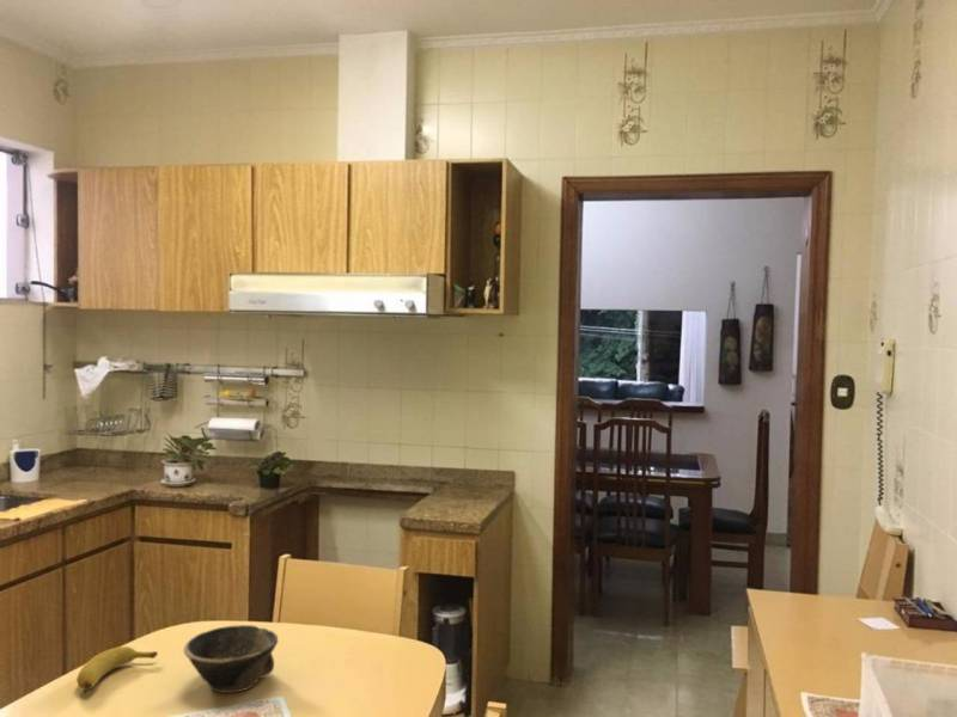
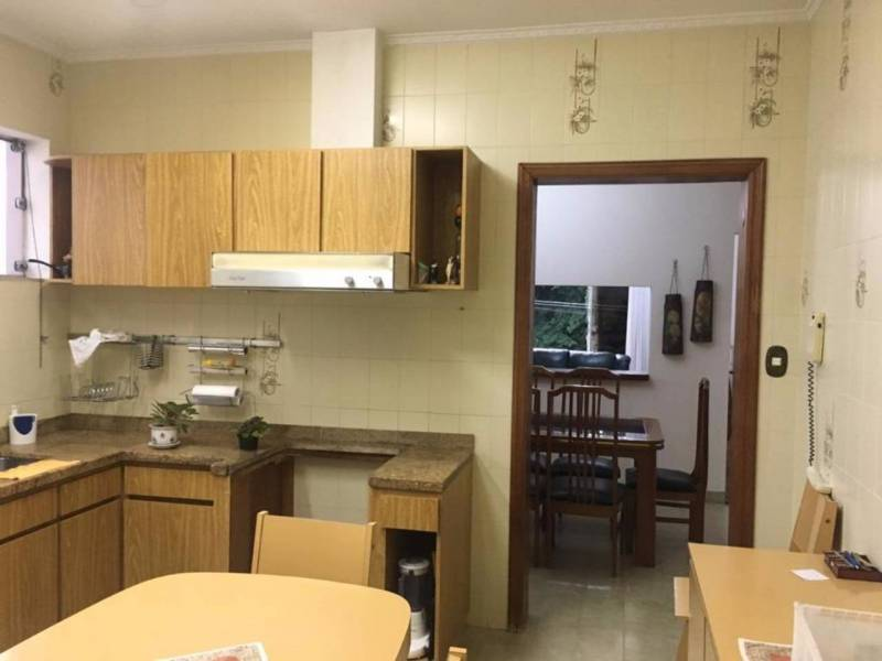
- bowl (231, 662)
- banana (111, 667)
